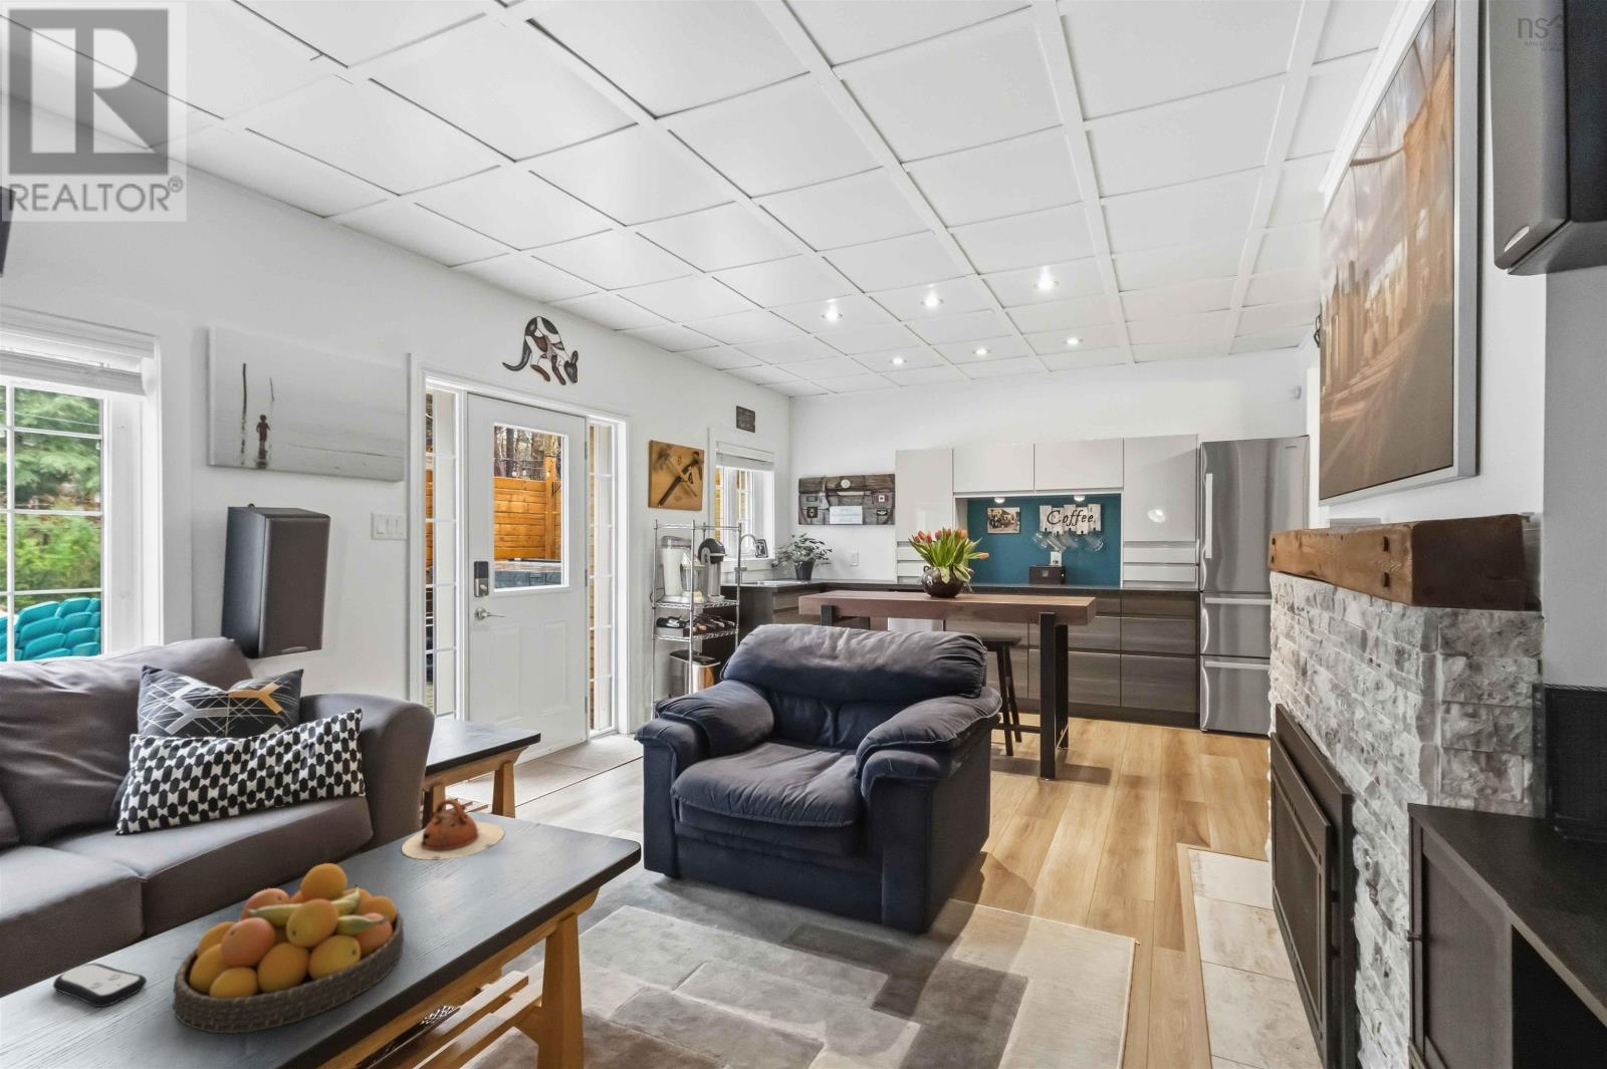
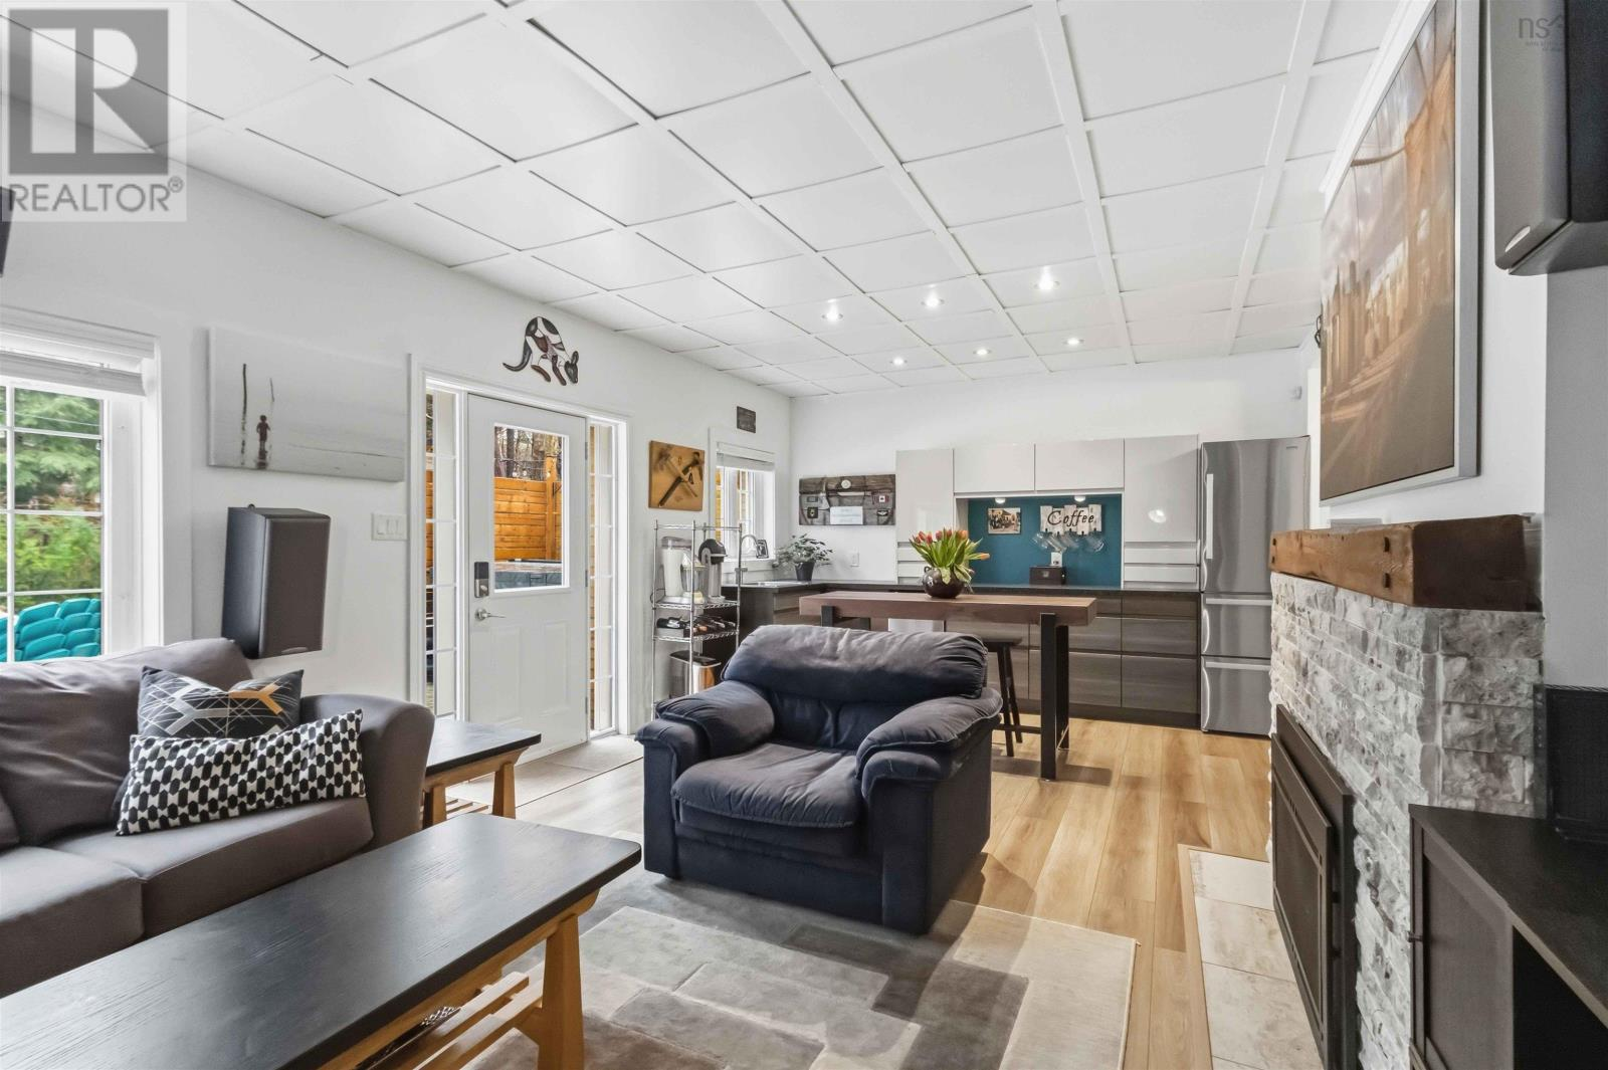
- fruit bowl (296, 929)
- teapot (454, 820)
- remote control (98, 983)
